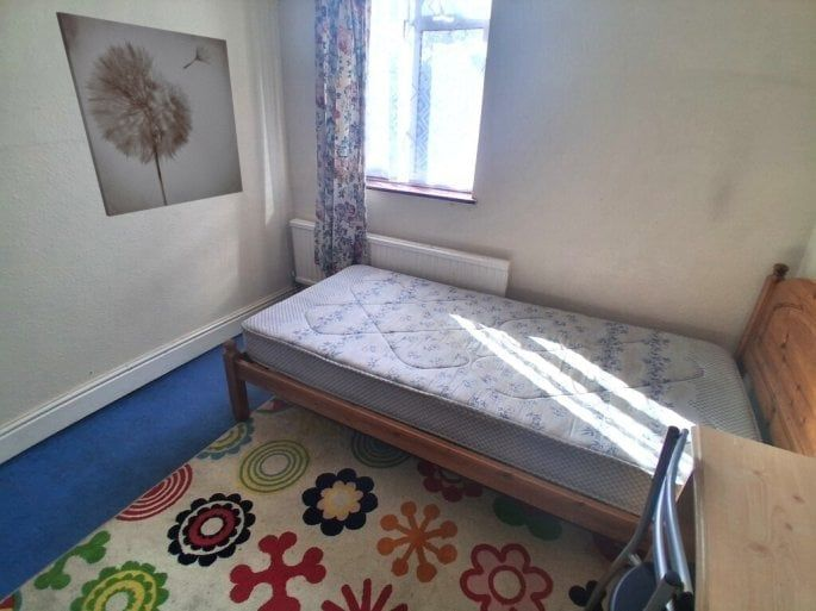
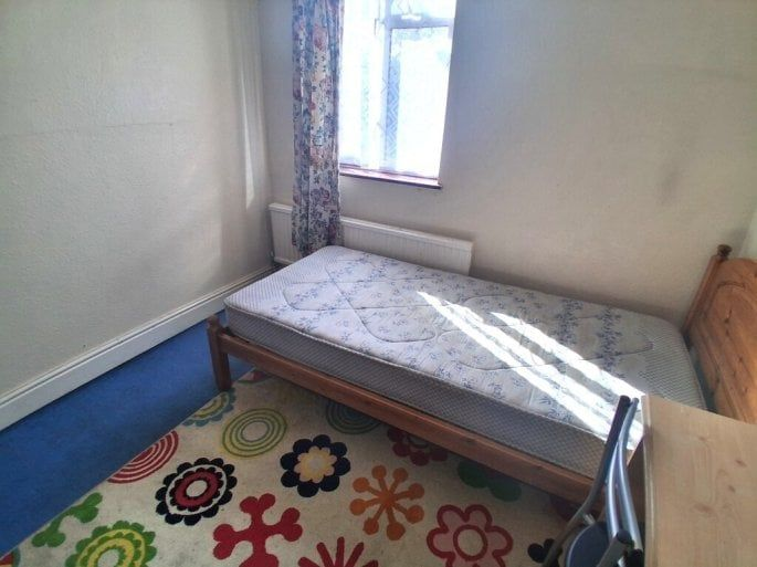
- wall art (169, 121)
